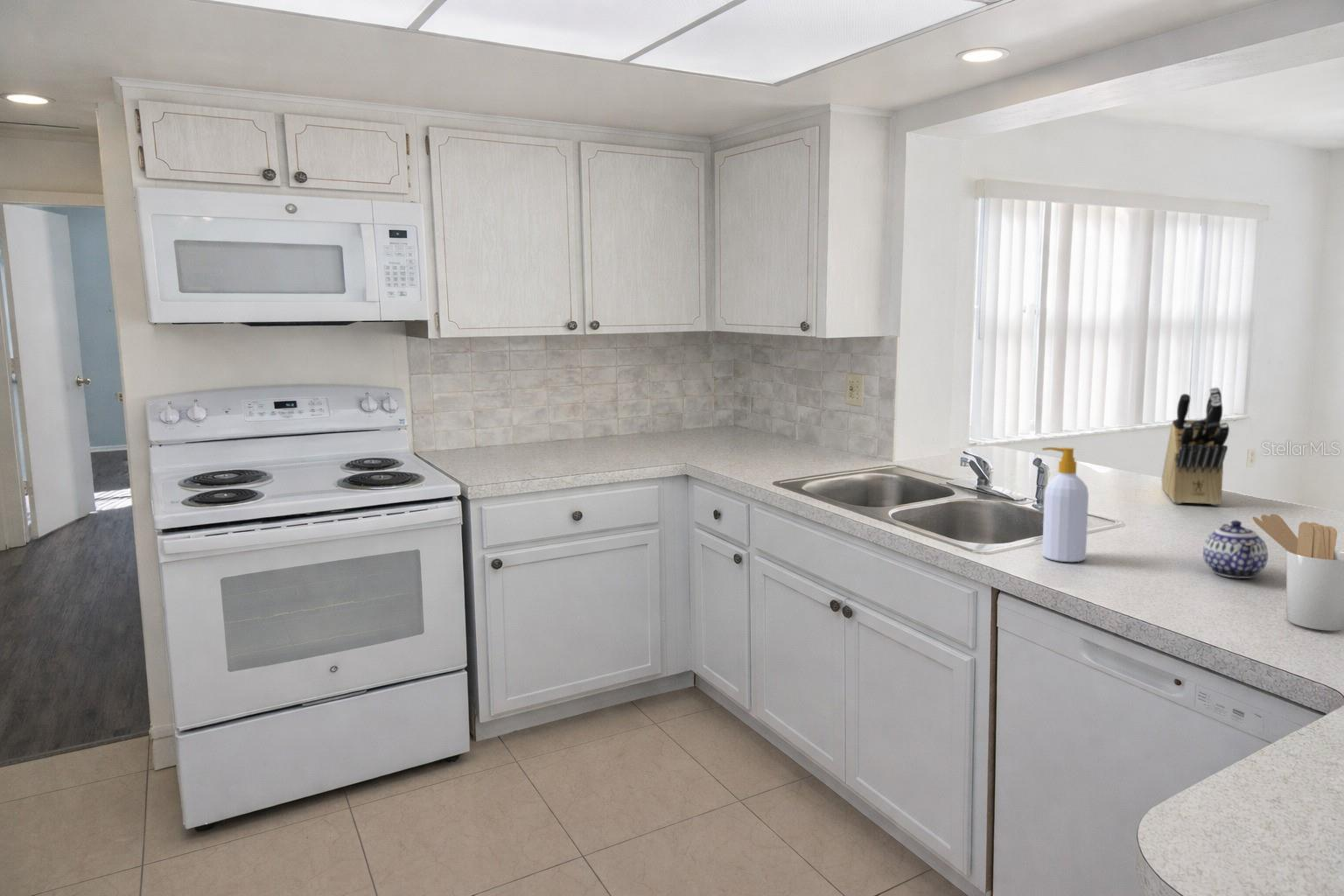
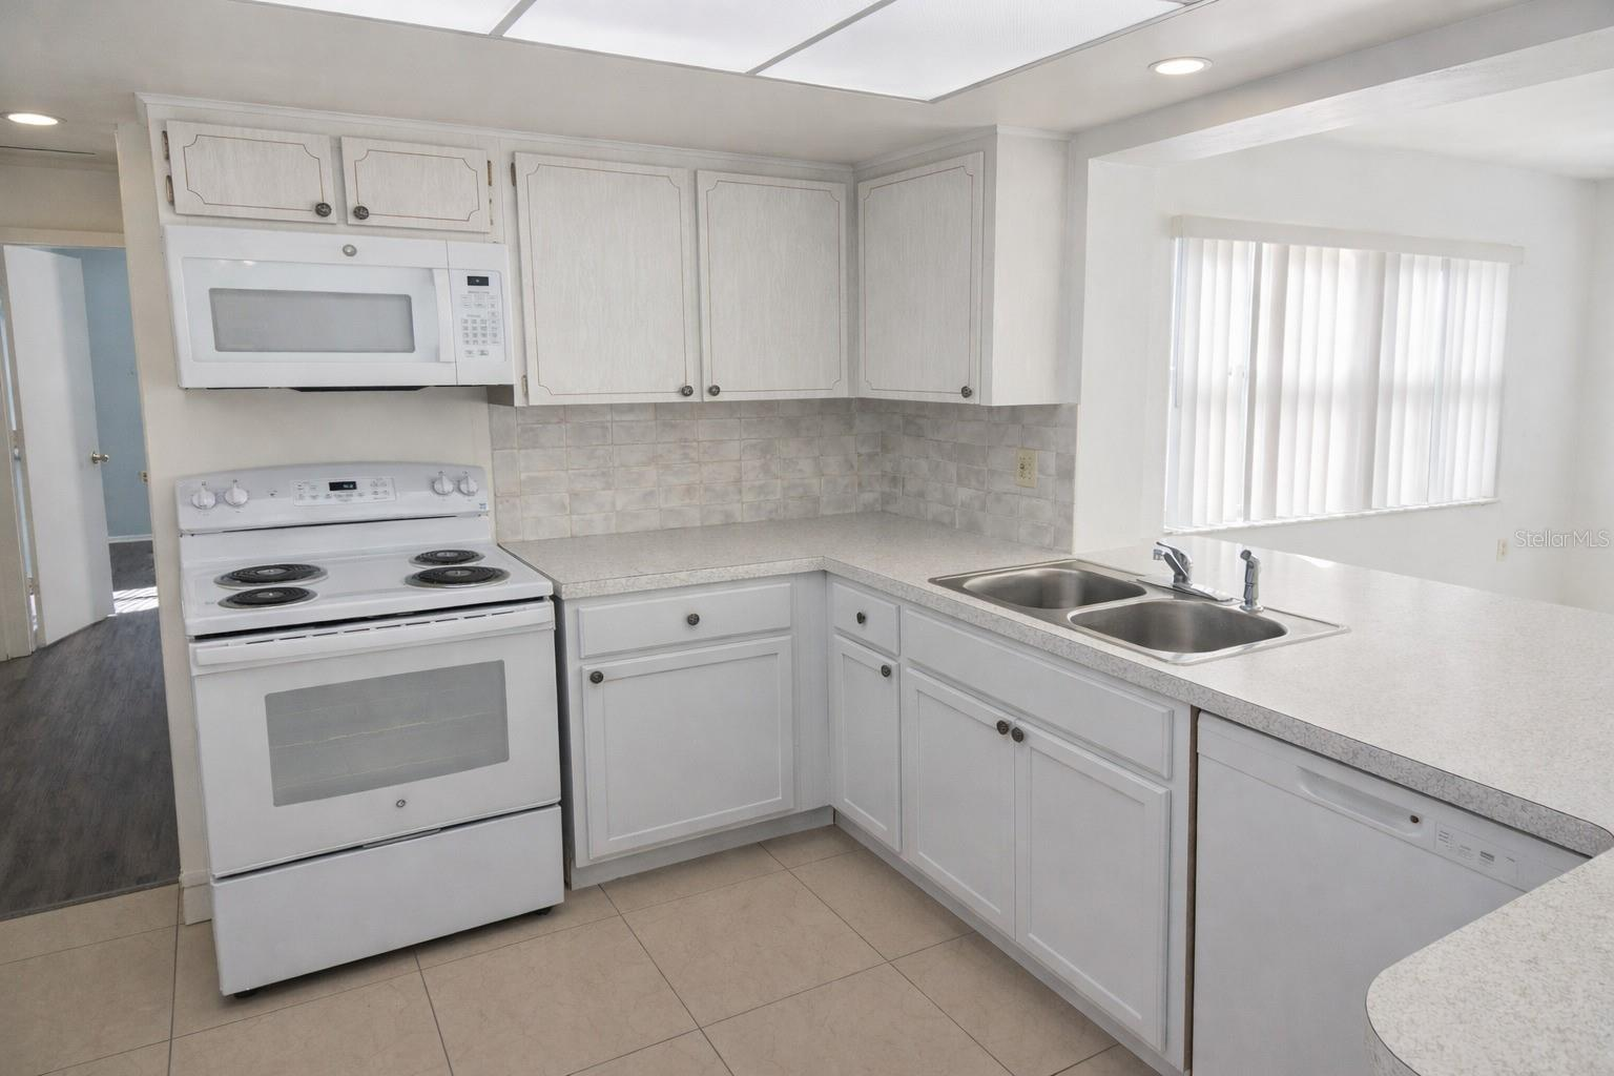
- knife block (1194, 443)
- teapot (1235, 547)
- utensil holder (1302, 568)
- soap bottle (1064, 502)
